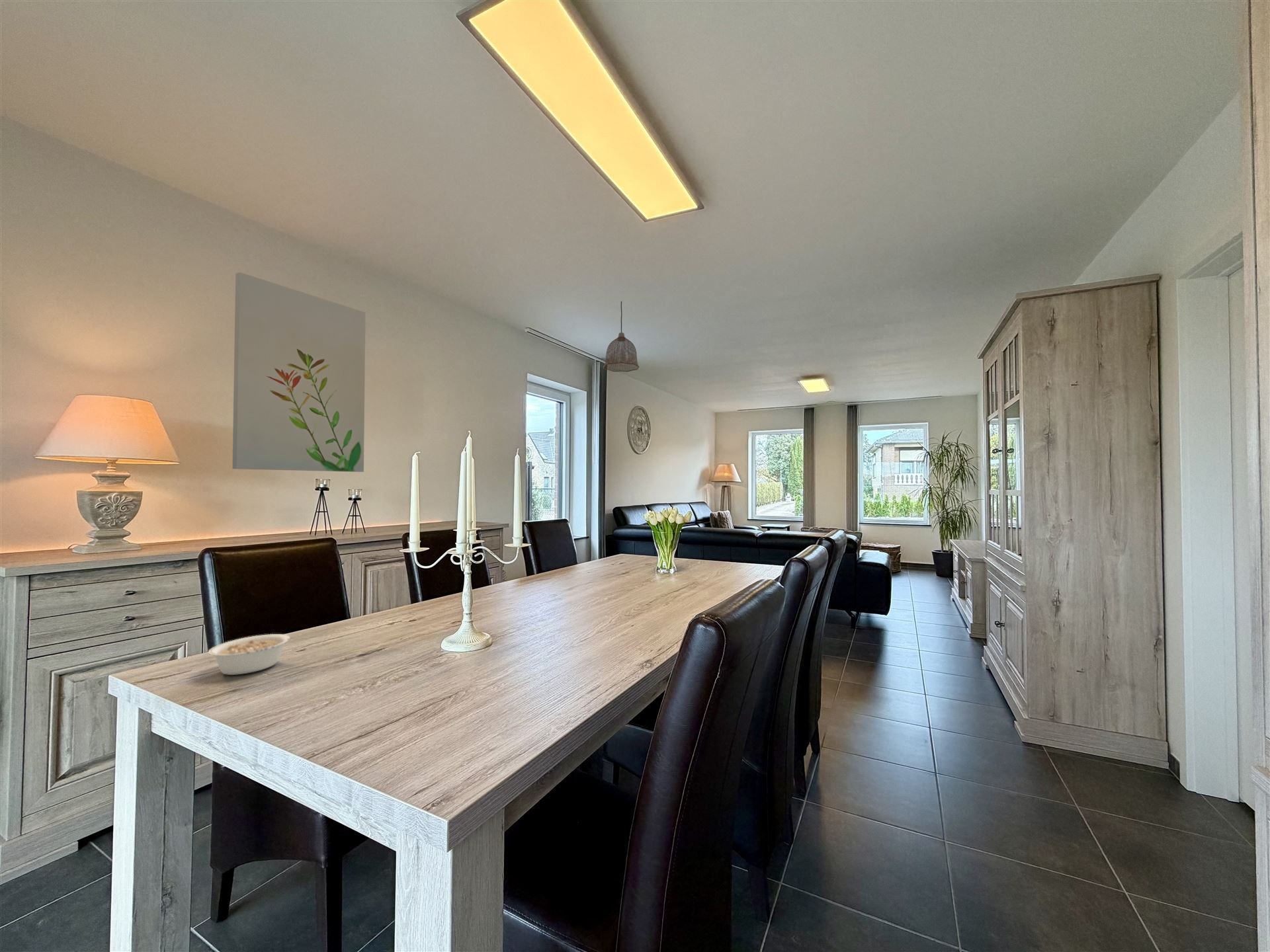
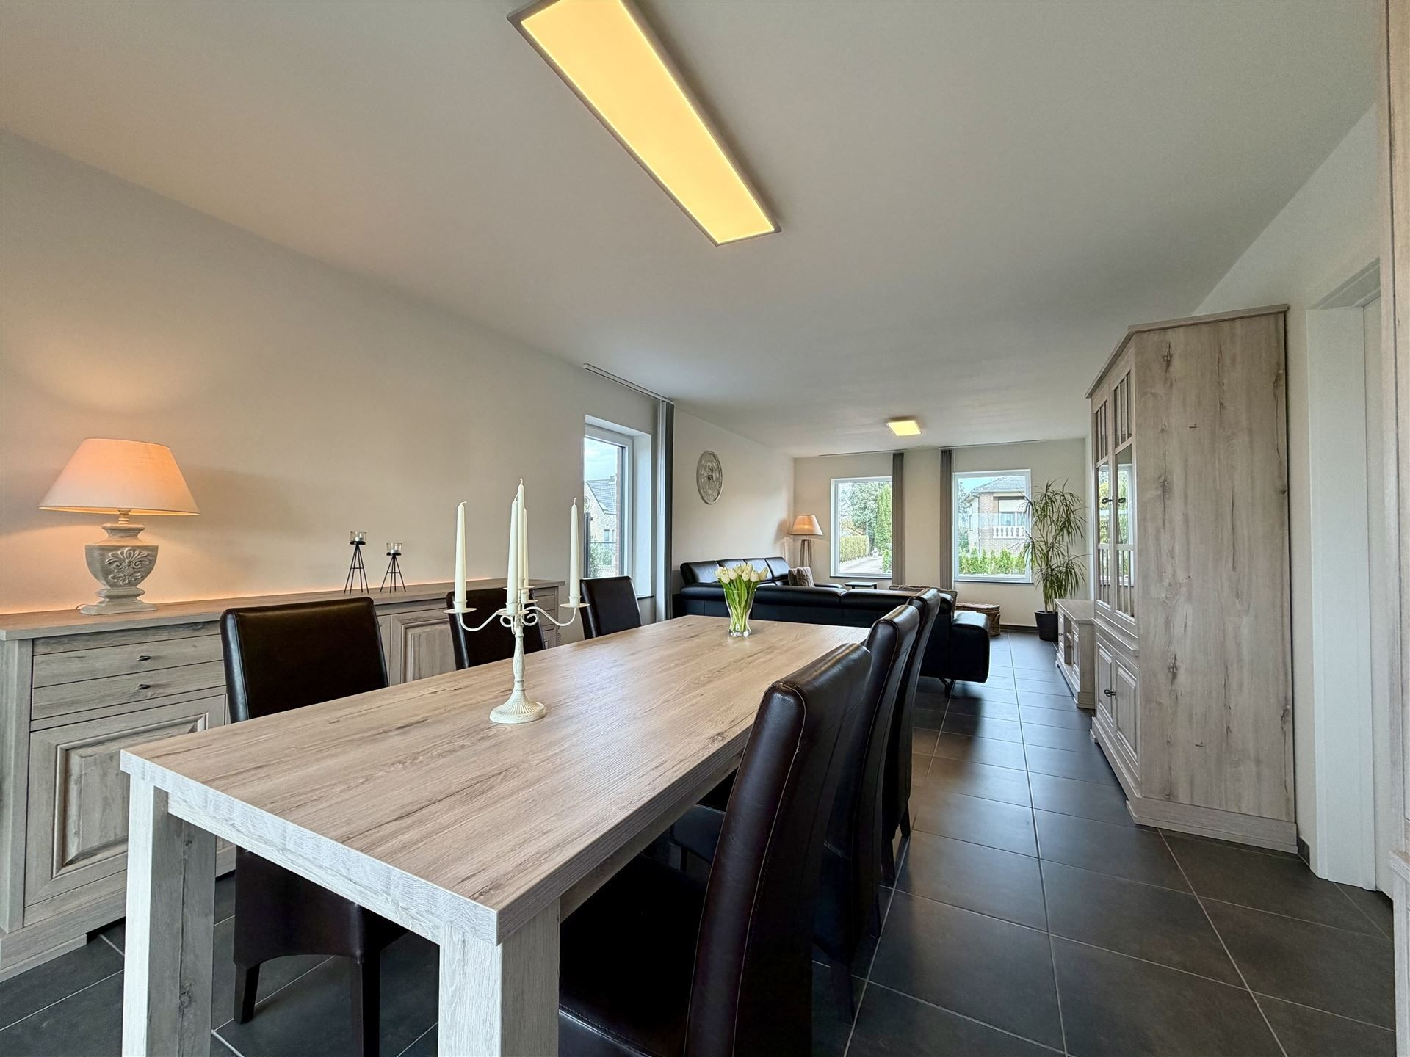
- pendant lamp (621, 335)
- wall art (306, 382)
- legume (253, 652)
